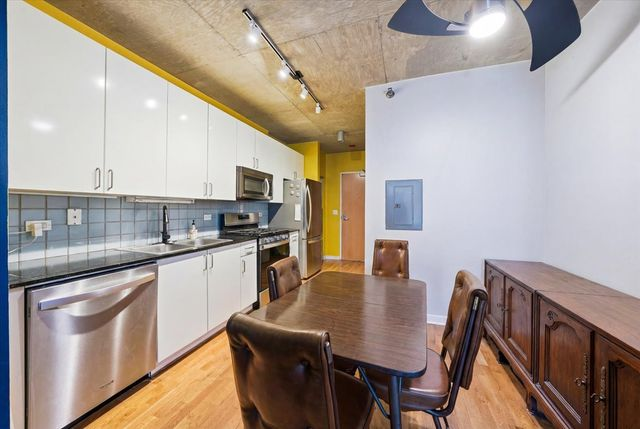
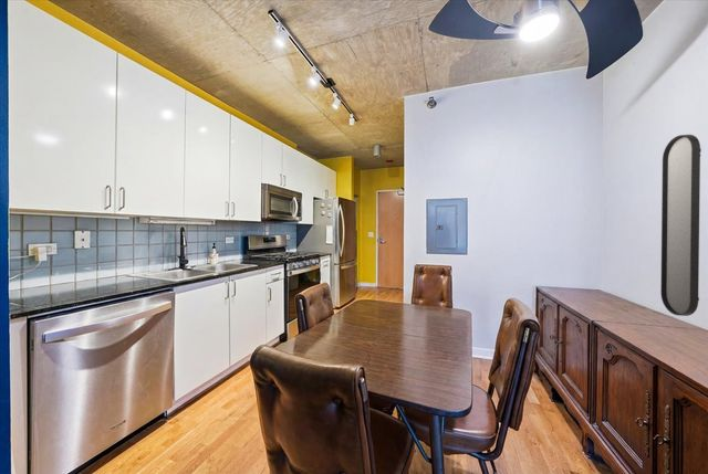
+ home mirror (679, 225)
